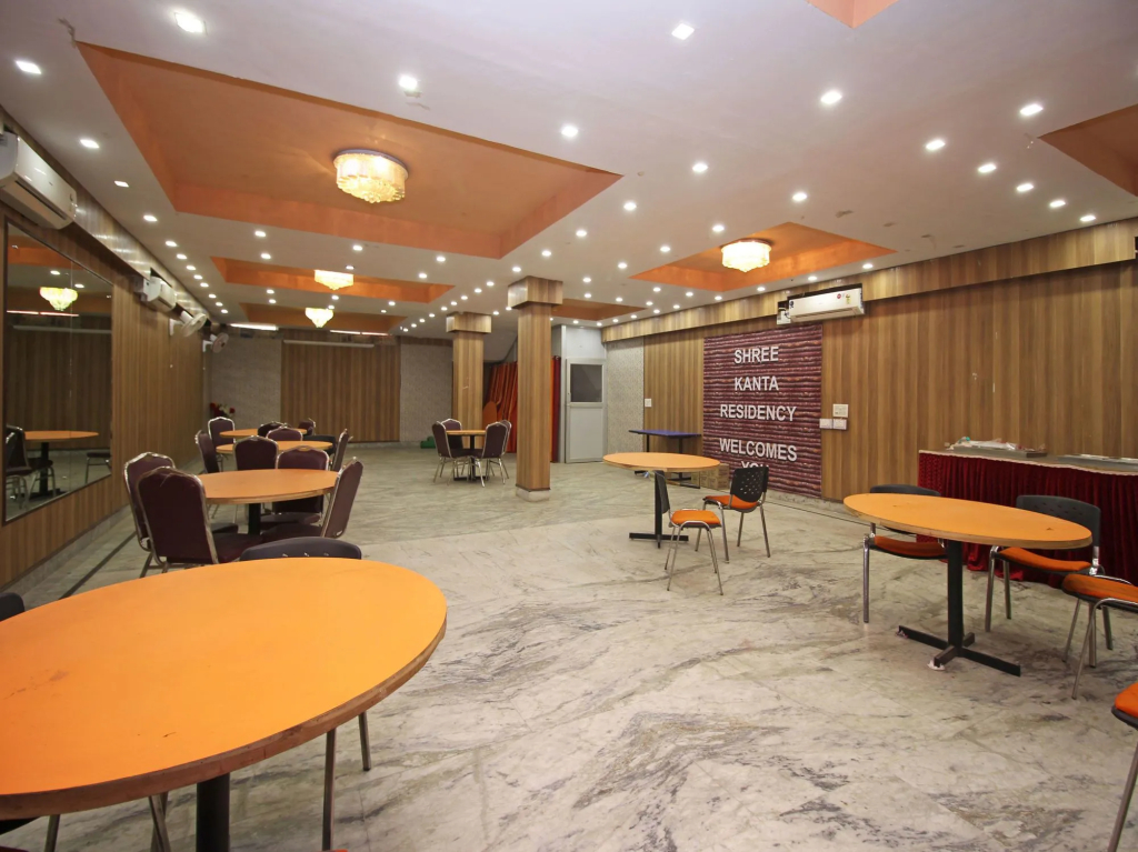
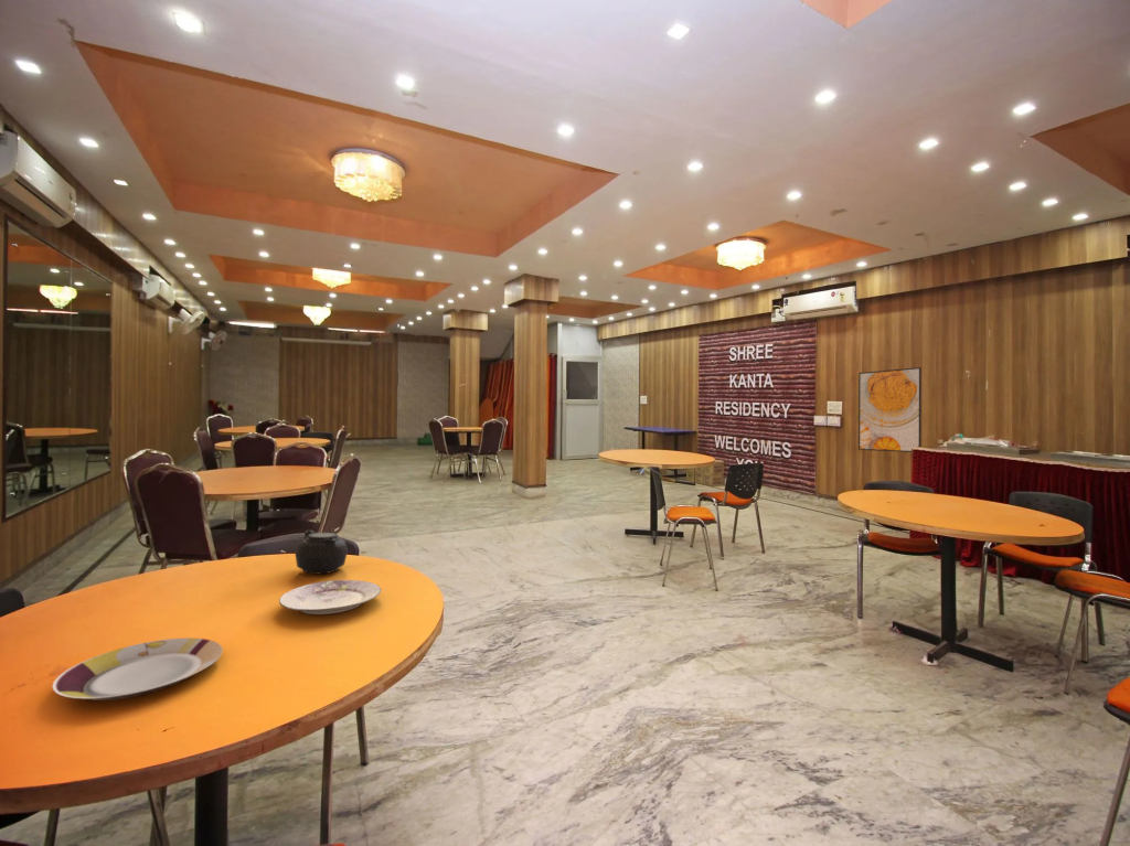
+ plate (331, 598)
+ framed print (887, 410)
+ teapot (319, 551)
+ plate (143, 670)
